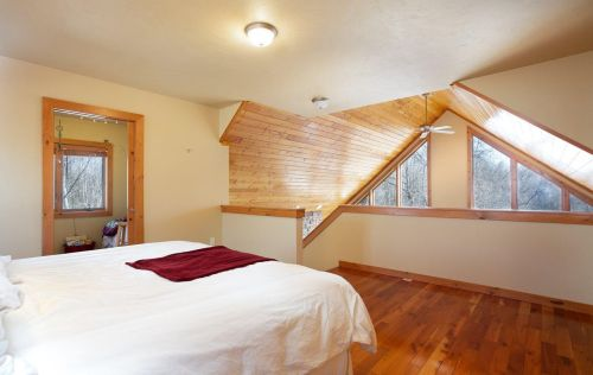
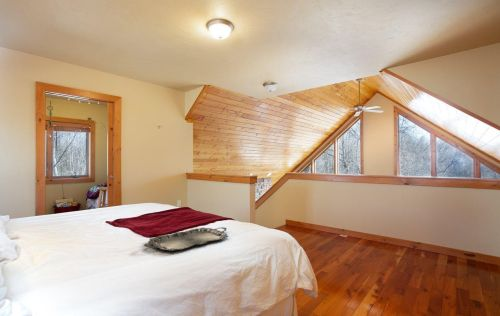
+ serving tray (189, 237)
